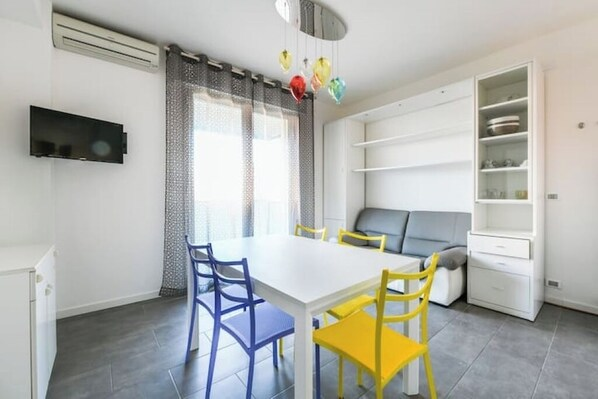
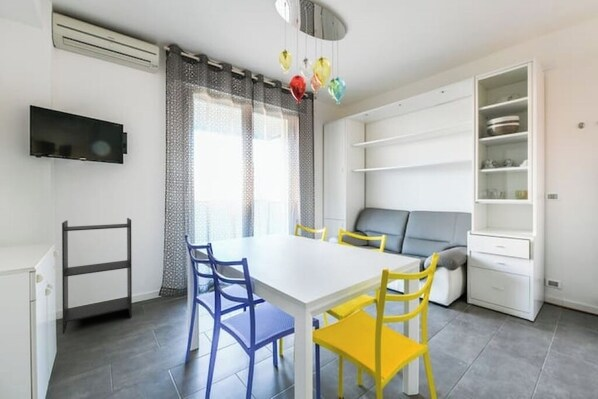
+ bookshelf (99, 269)
